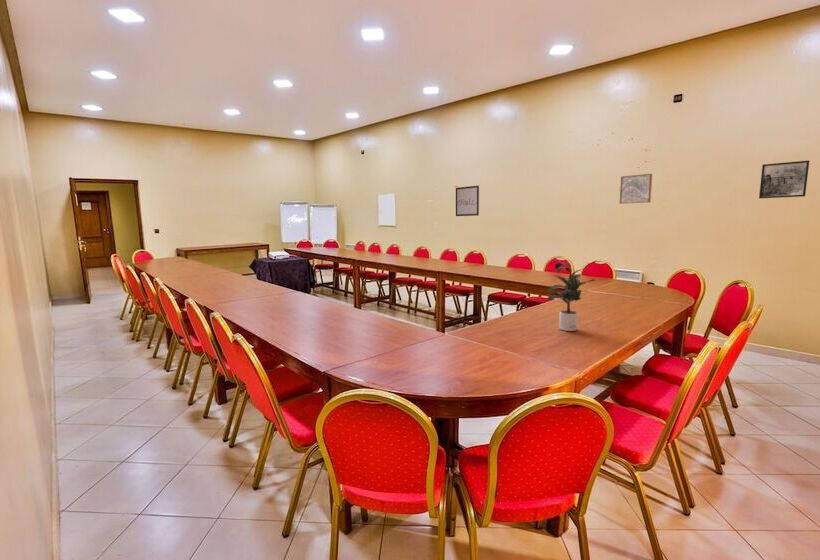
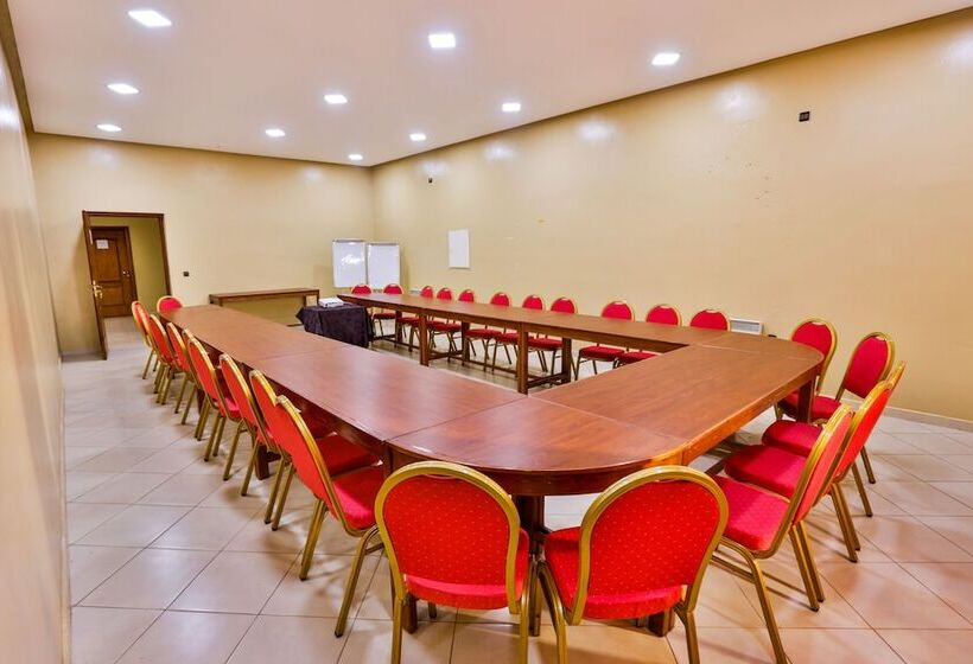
- wall art (466, 201)
- potted plant (569, 297)
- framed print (783, 180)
- wall art (635, 189)
